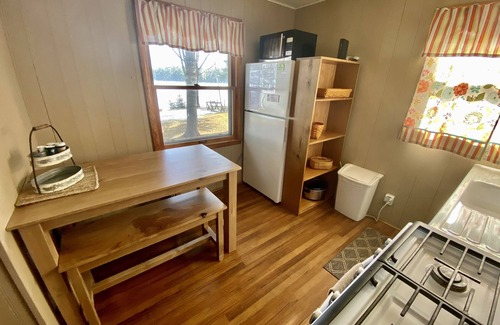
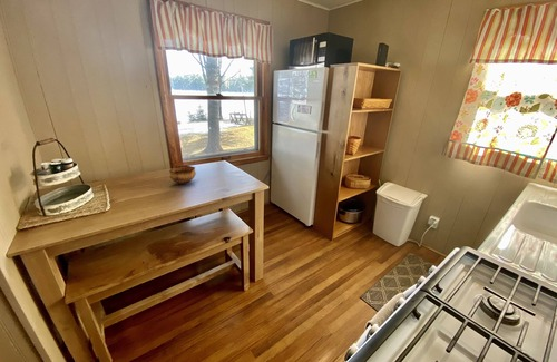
+ bowl (183, 176)
